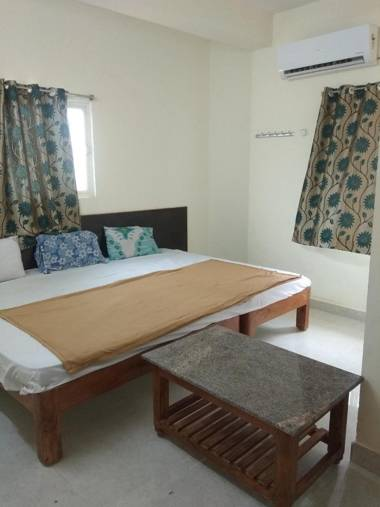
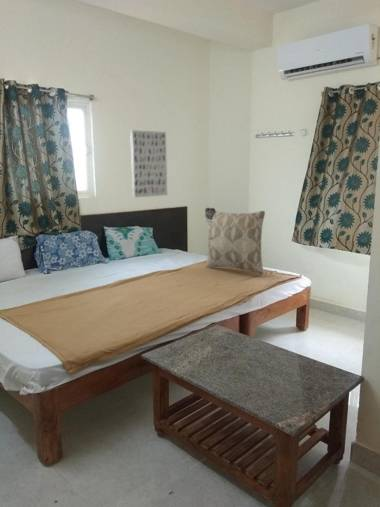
+ decorative pillow (233, 240)
+ wall art (149, 164)
